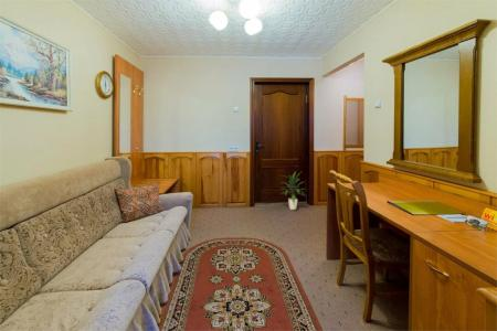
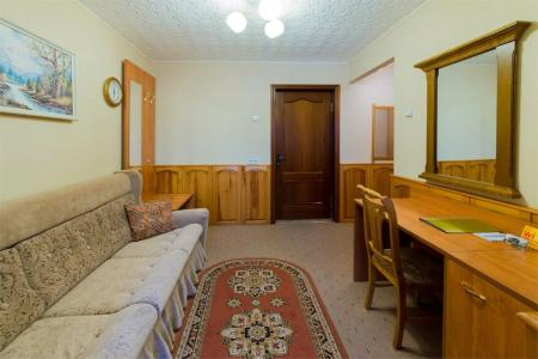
- indoor plant (292, 189)
